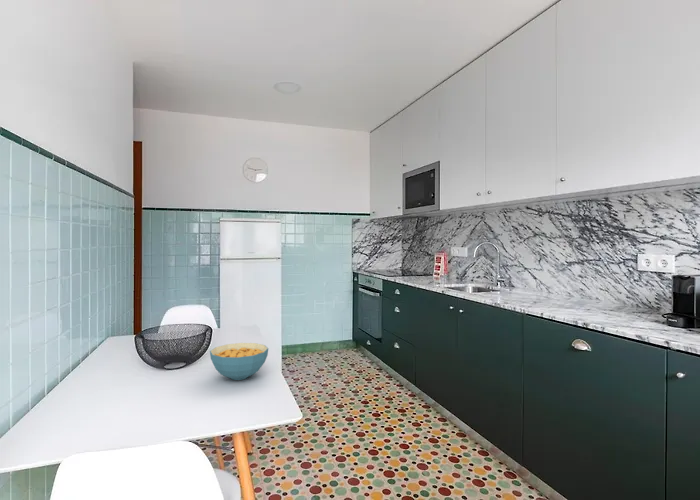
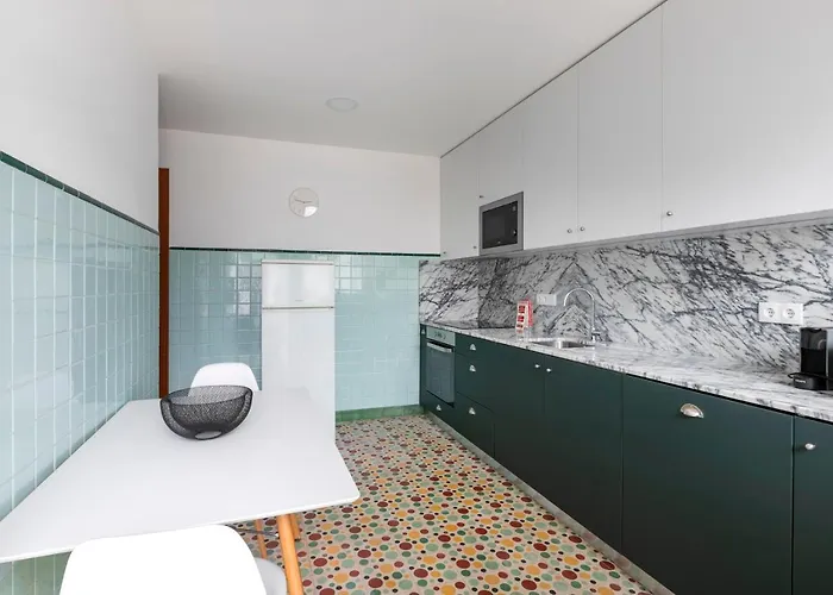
- cereal bowl (239, 363)
